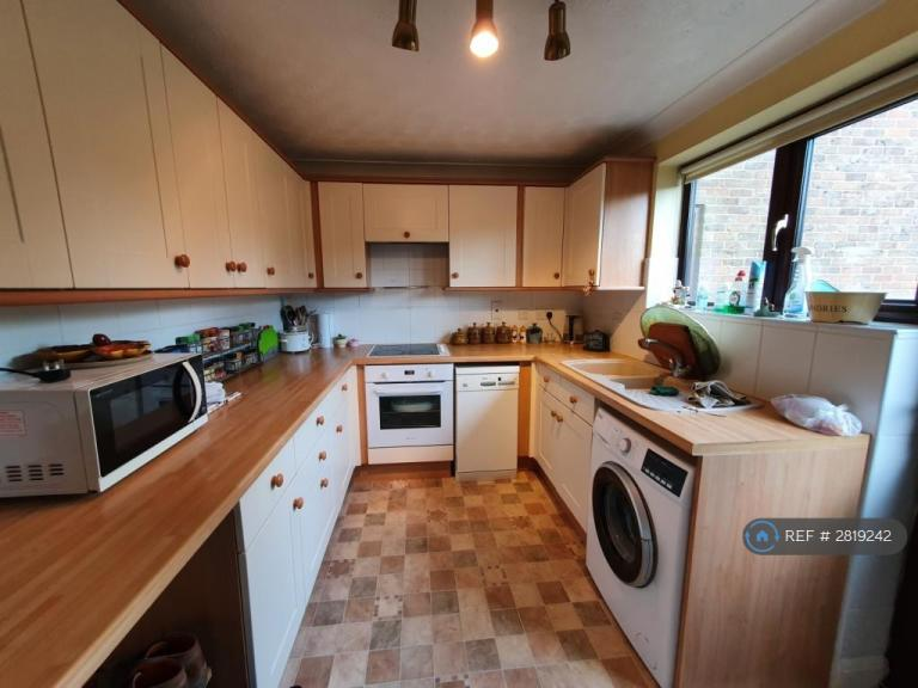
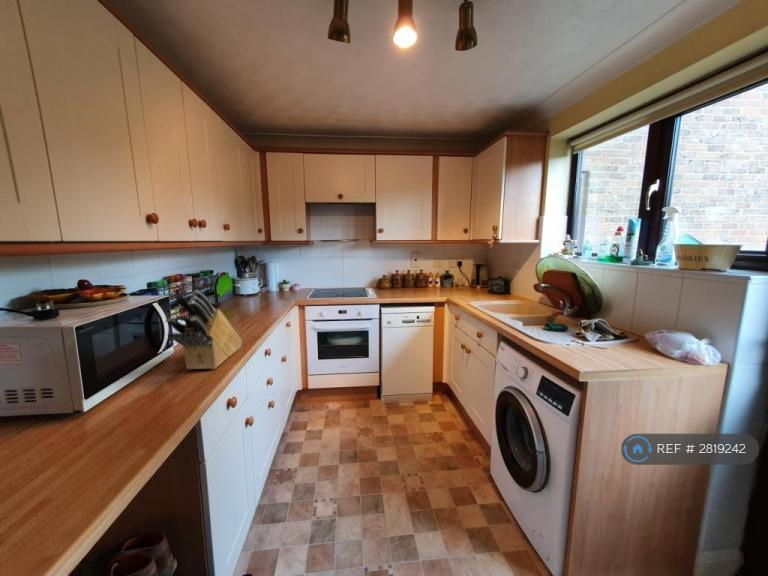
+ knife block (208, 324)
